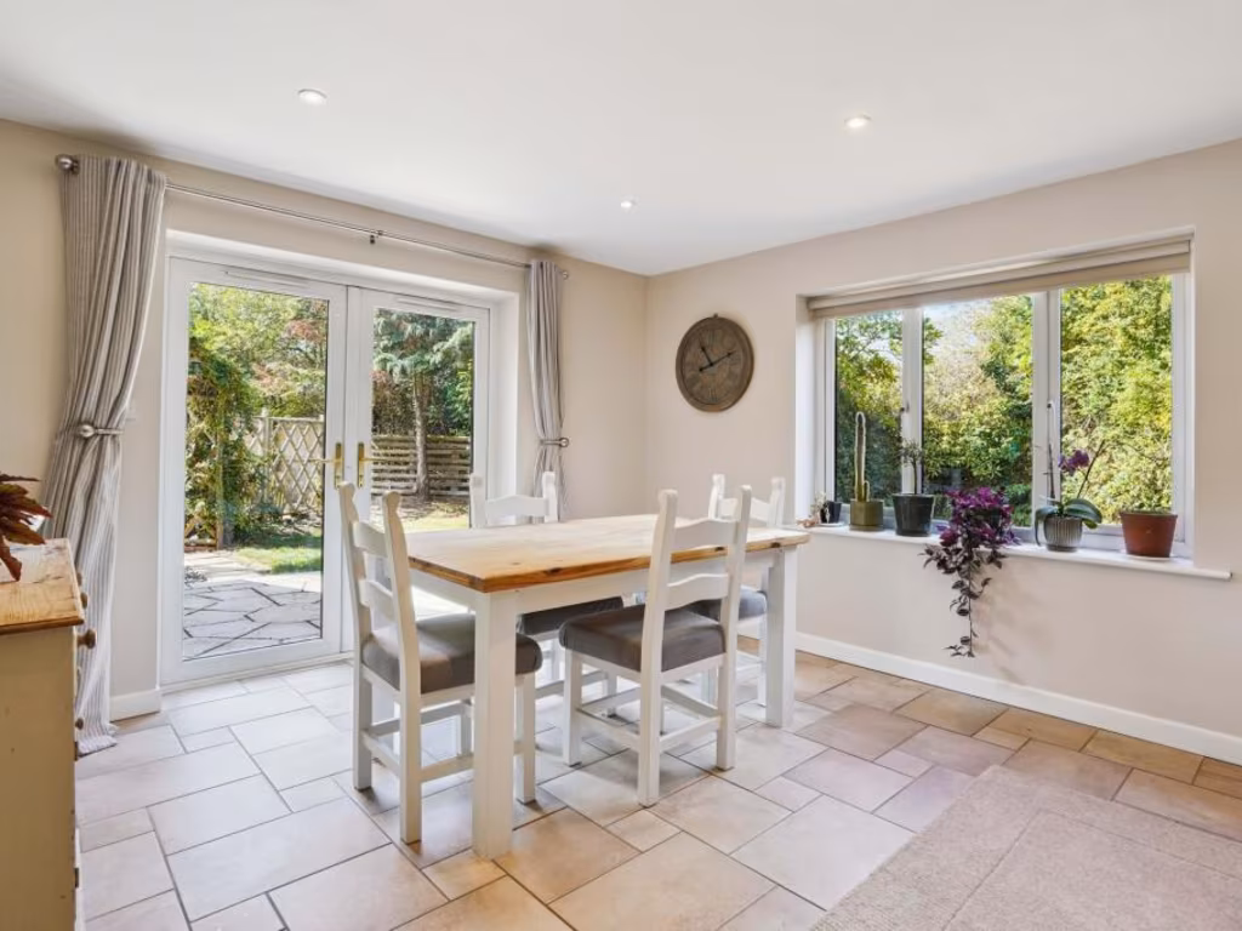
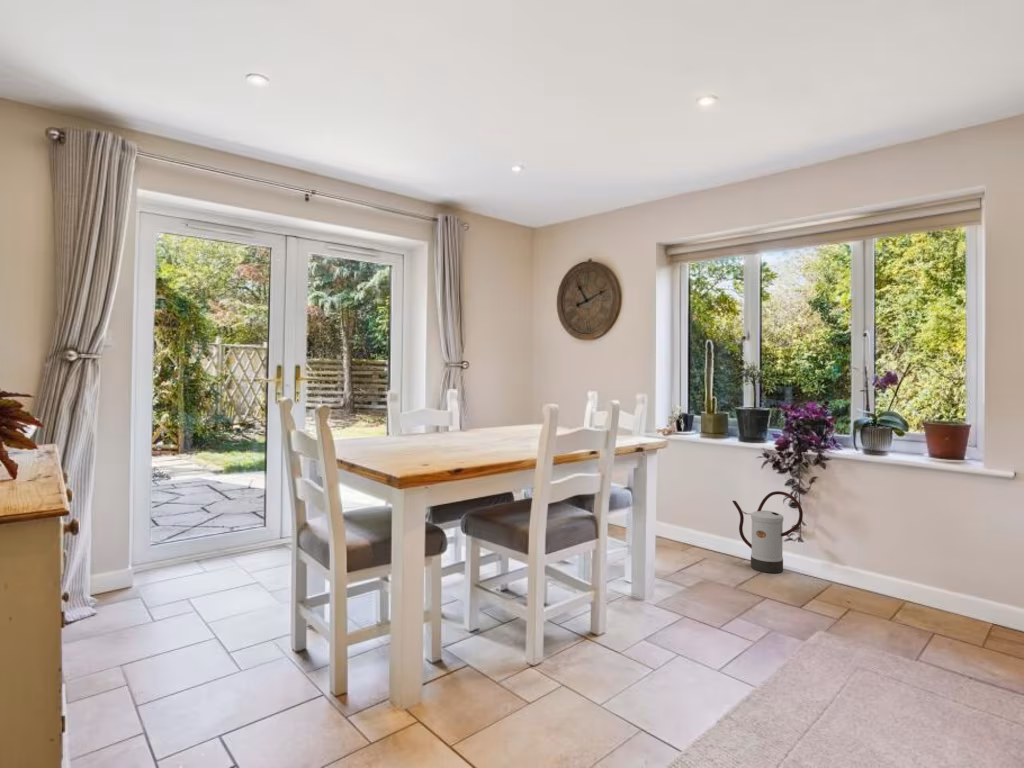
+ watering can (765, 528)
